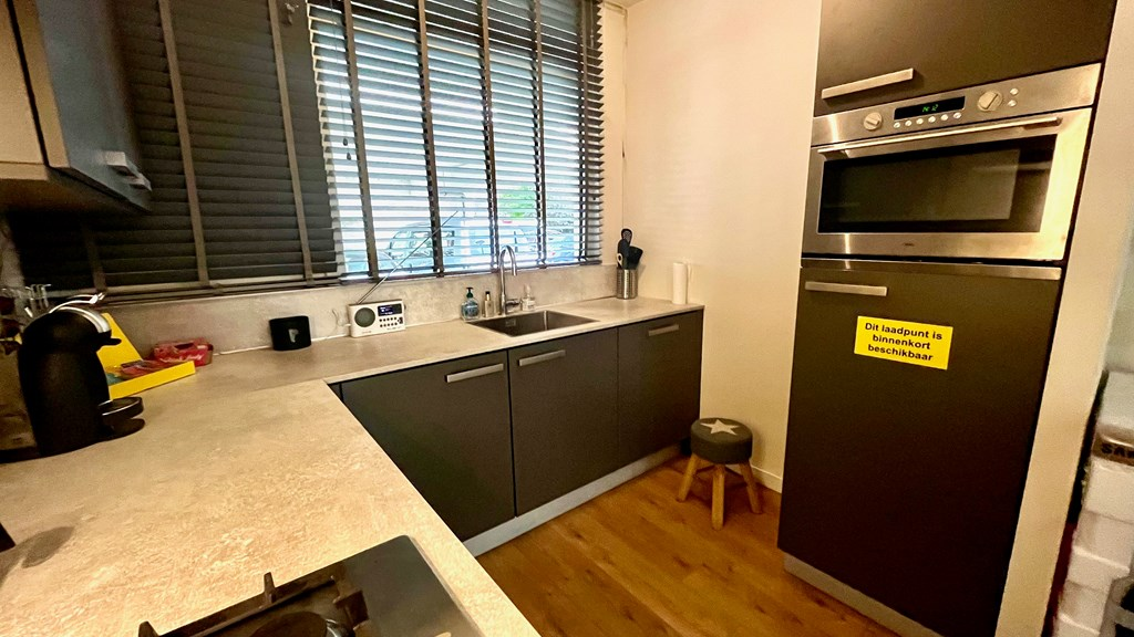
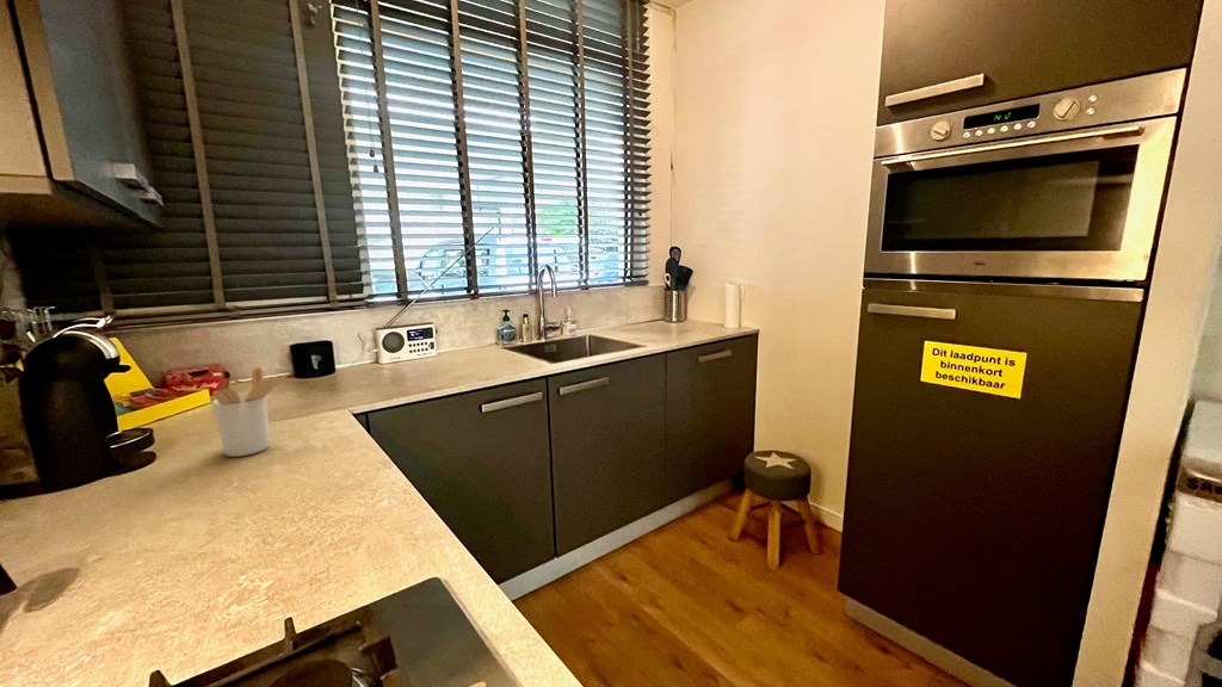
+ utensil holder (252, 411)
